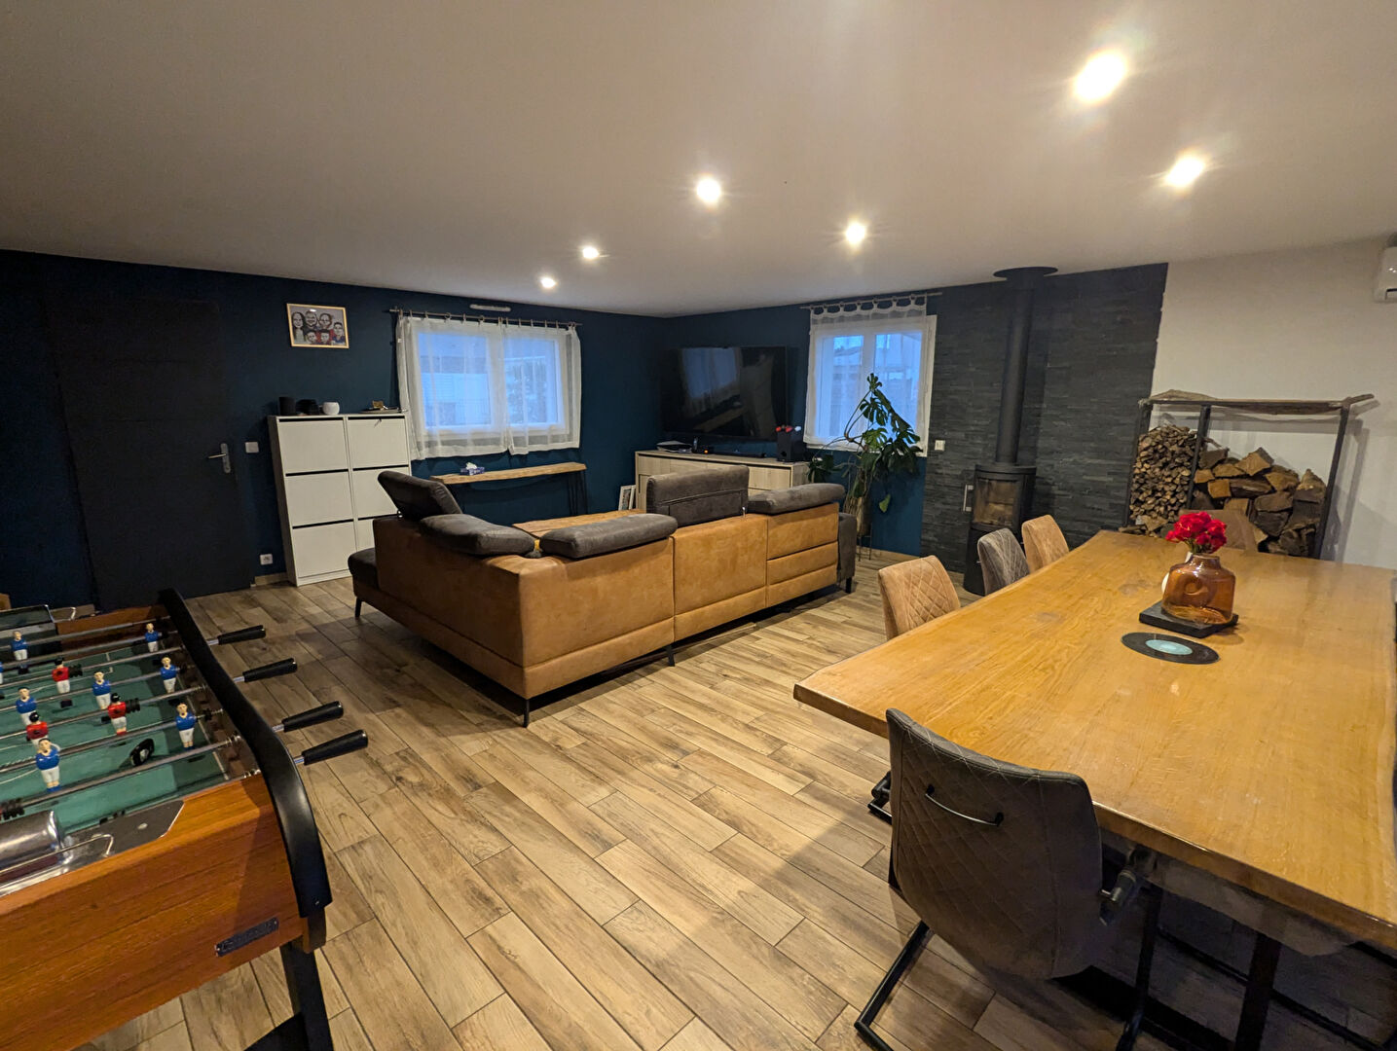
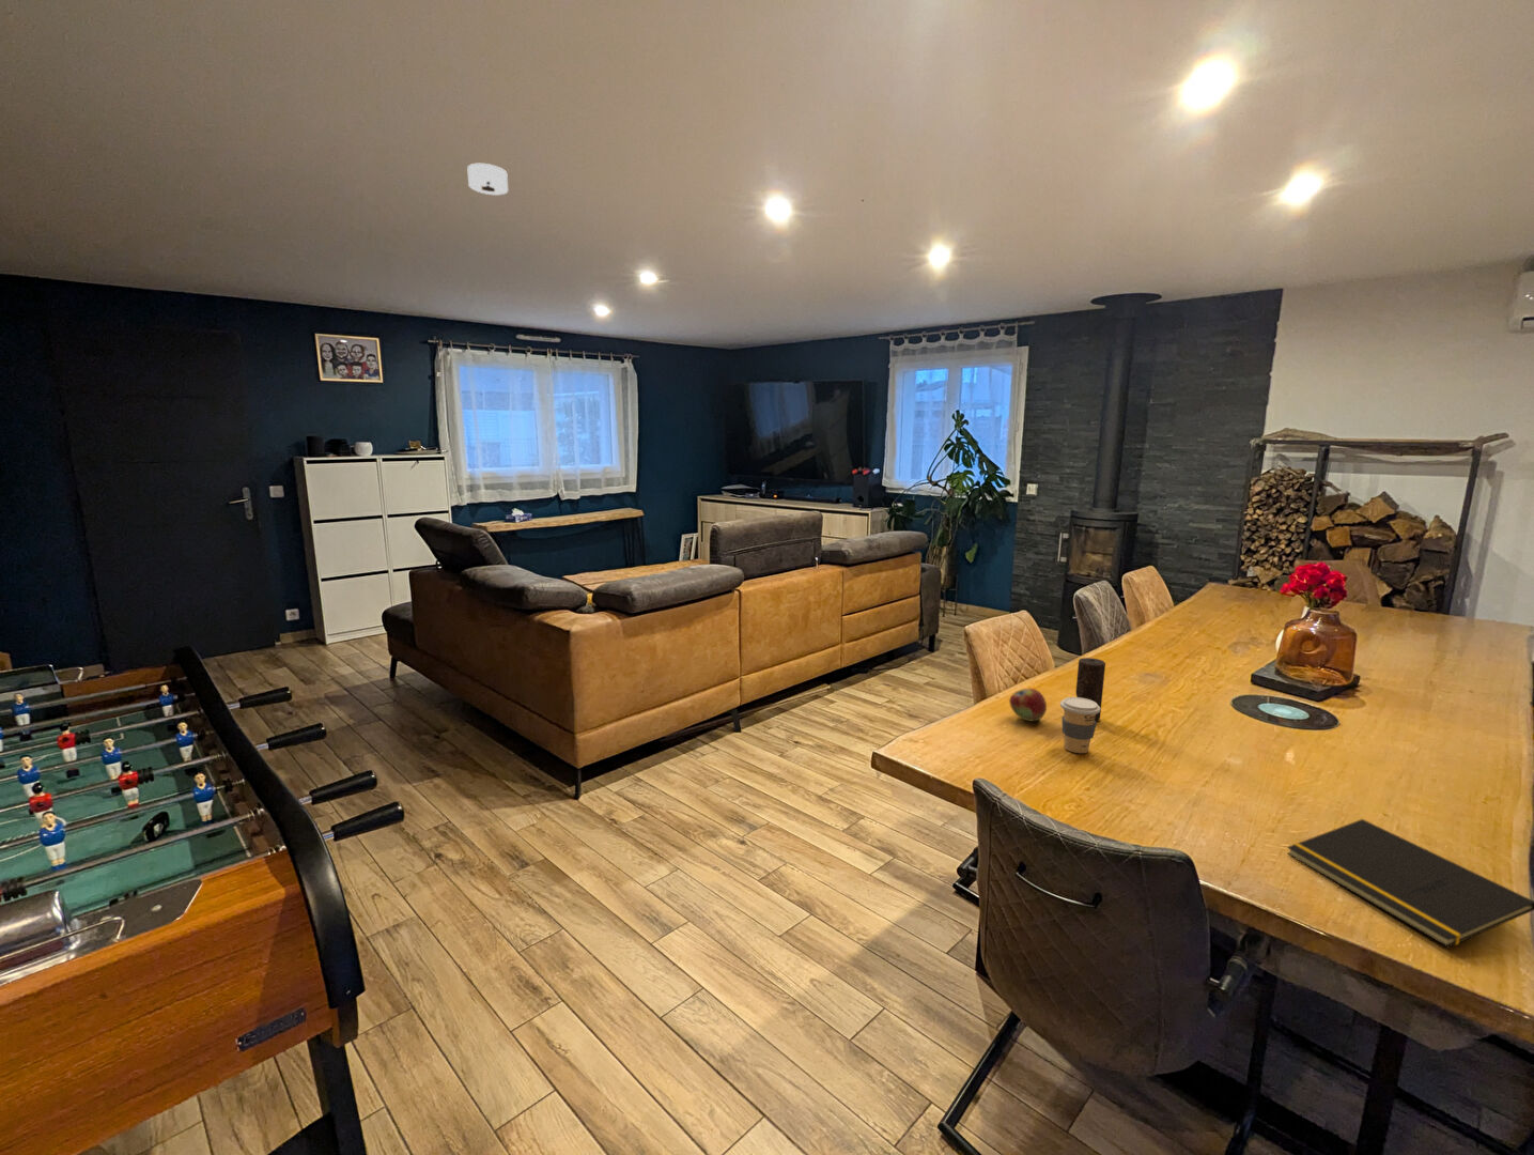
+ fruit (1027, 704)
+ notepad (1401, 875)
+ candle (1089, 689)
+ coffee cup (1078, 726)
+ smoke detector (487, 180)
